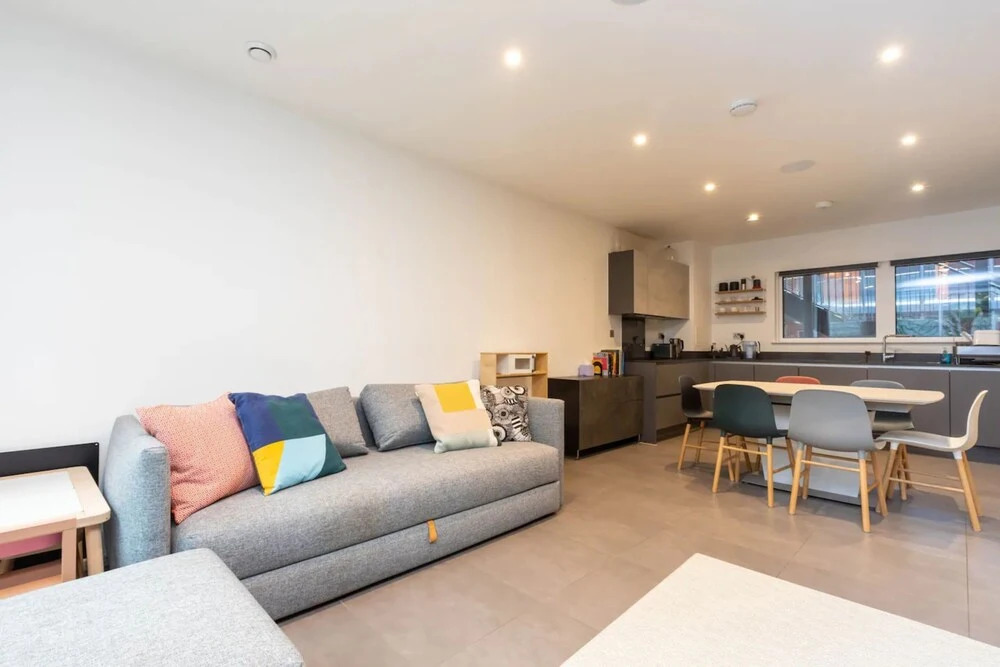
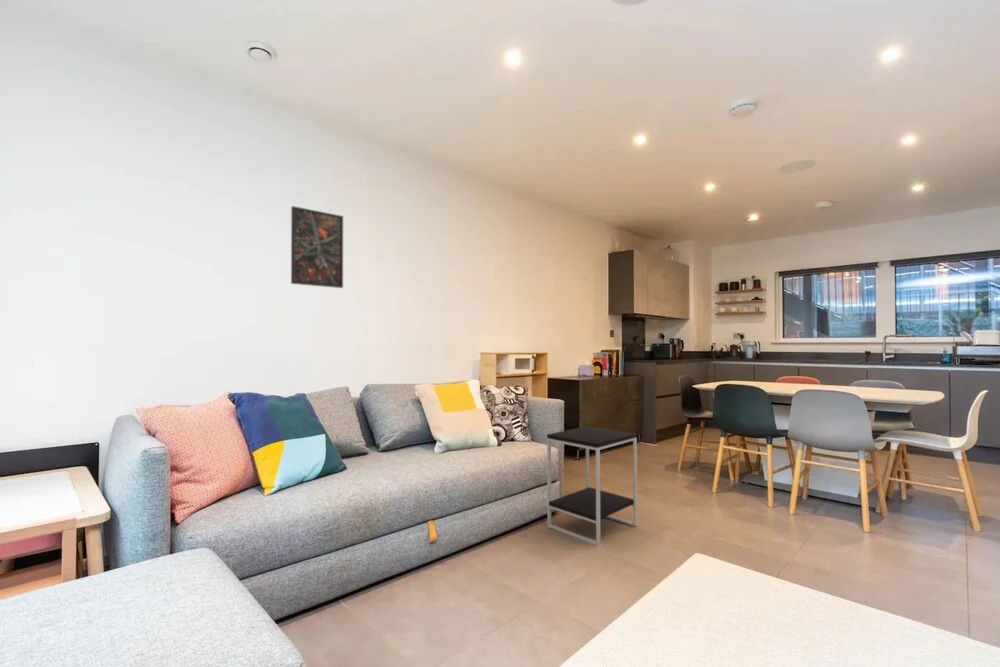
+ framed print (318, 248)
+ side table (588, 480)
